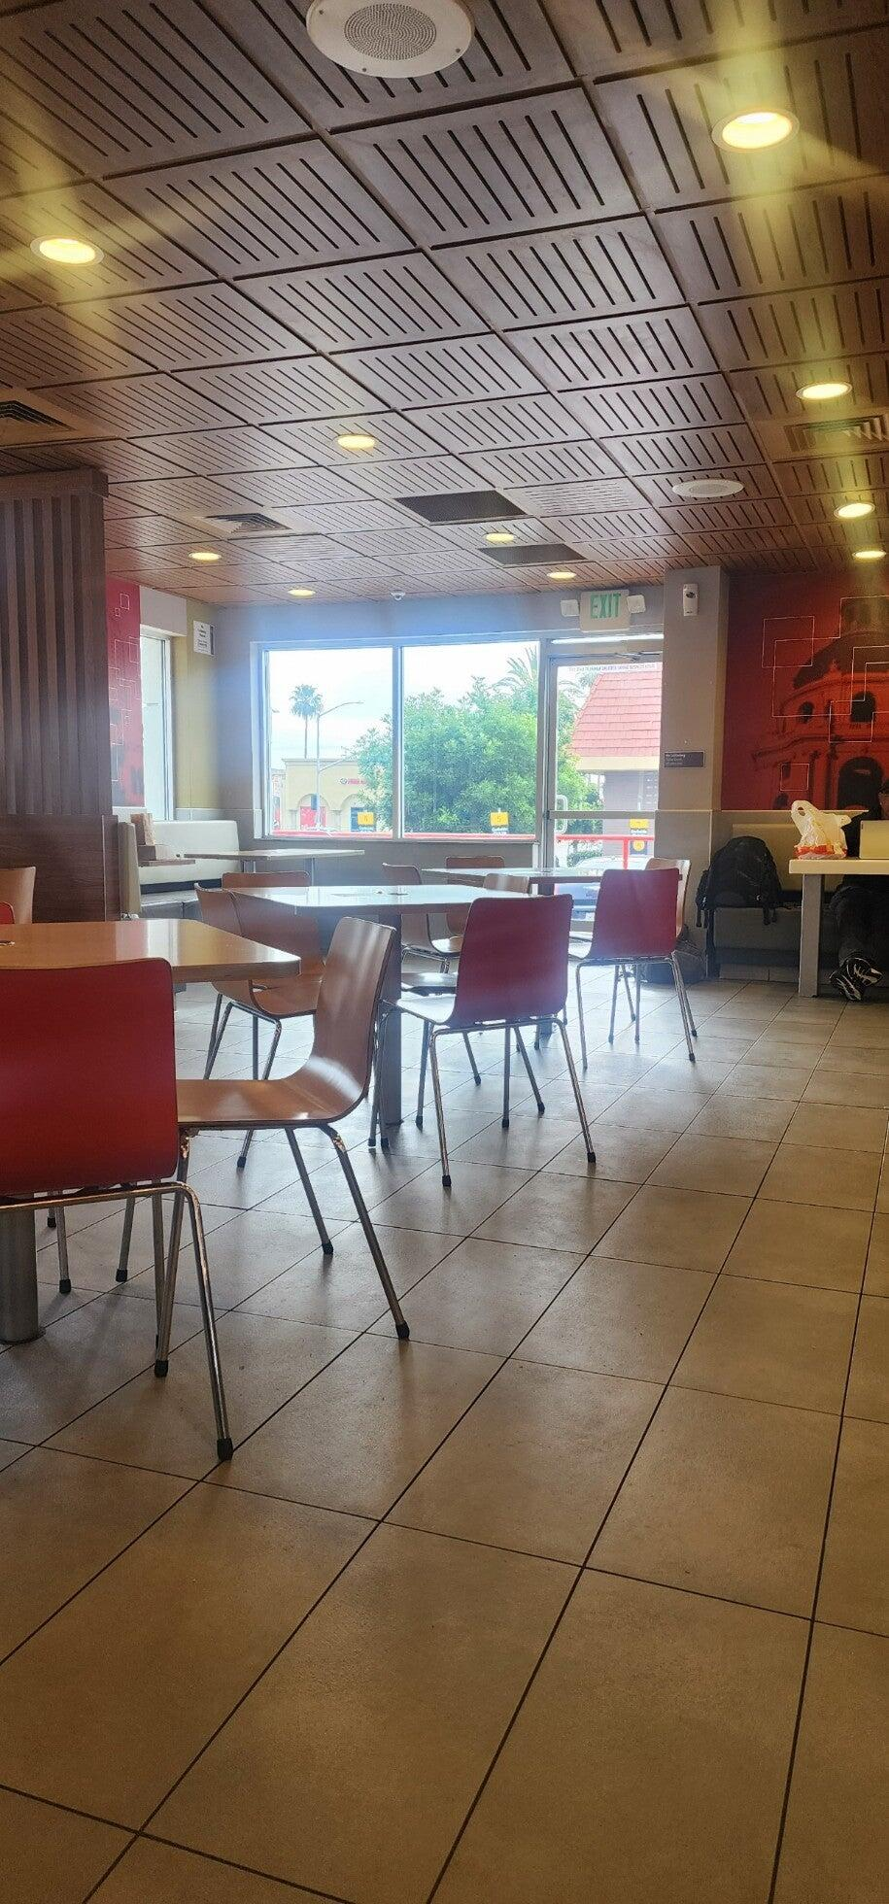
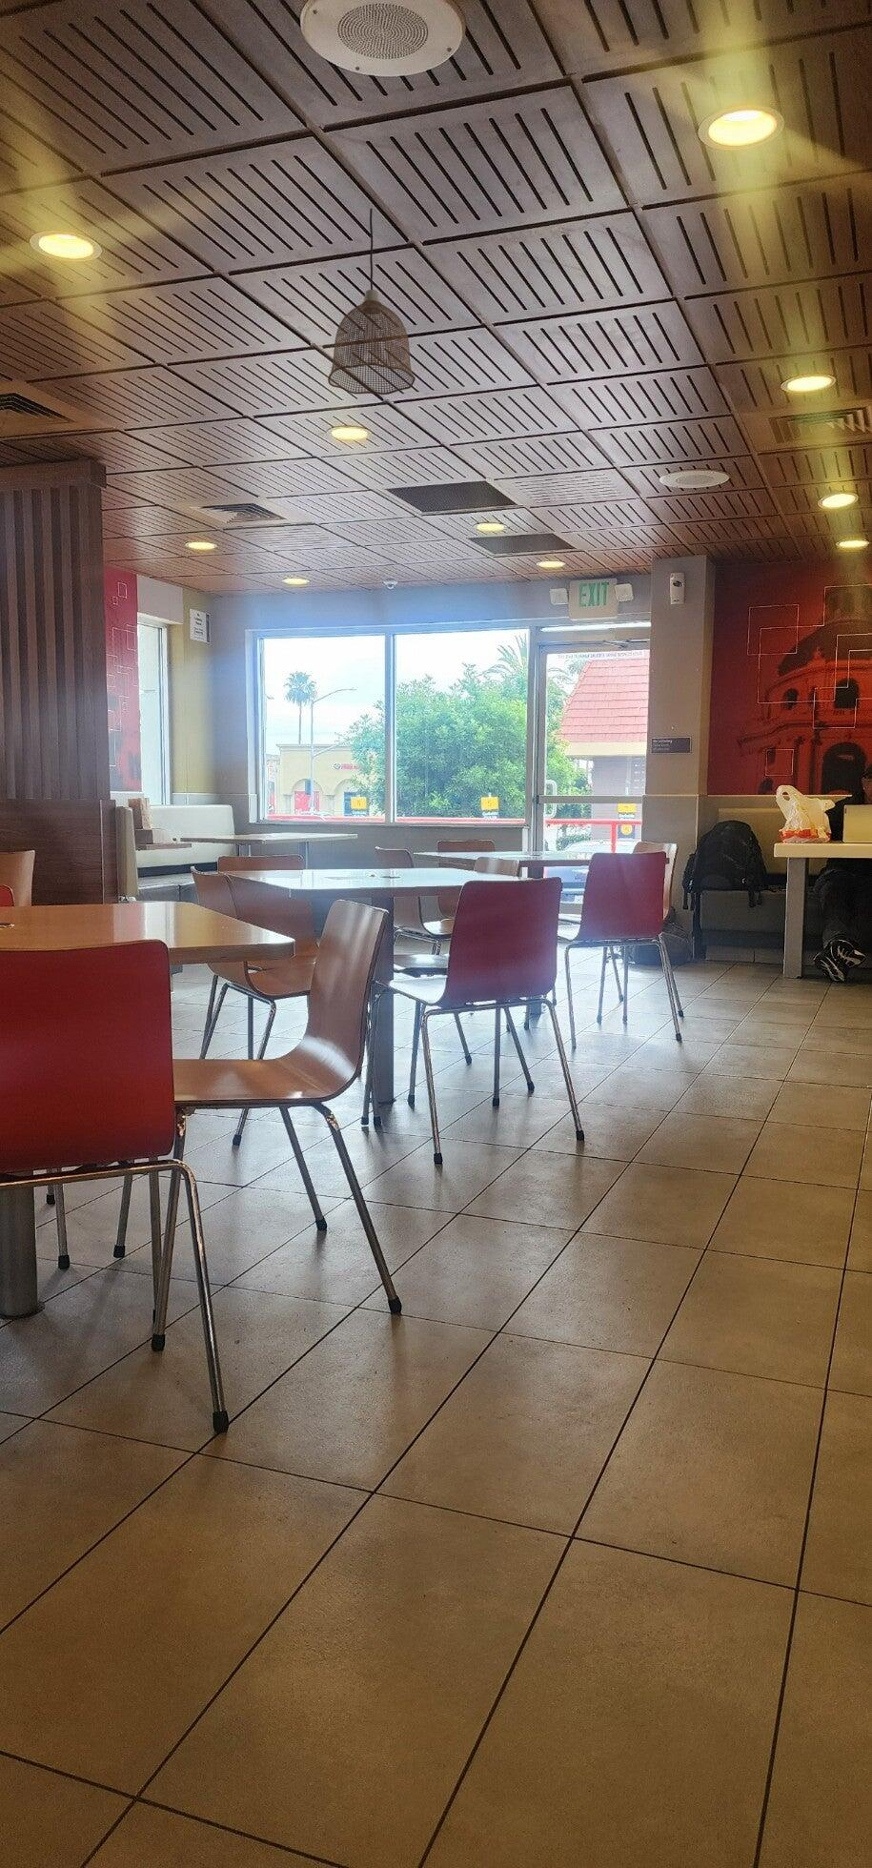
+ pendant lamp (370, 295)
